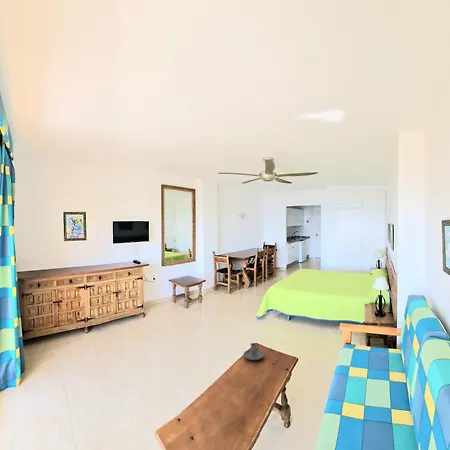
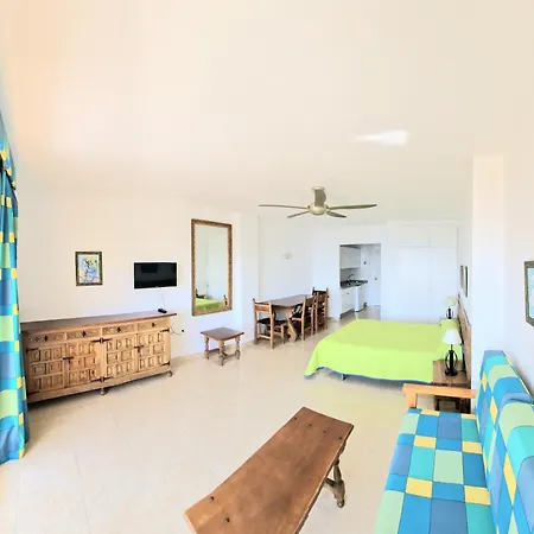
- candle holder (254, 349)
